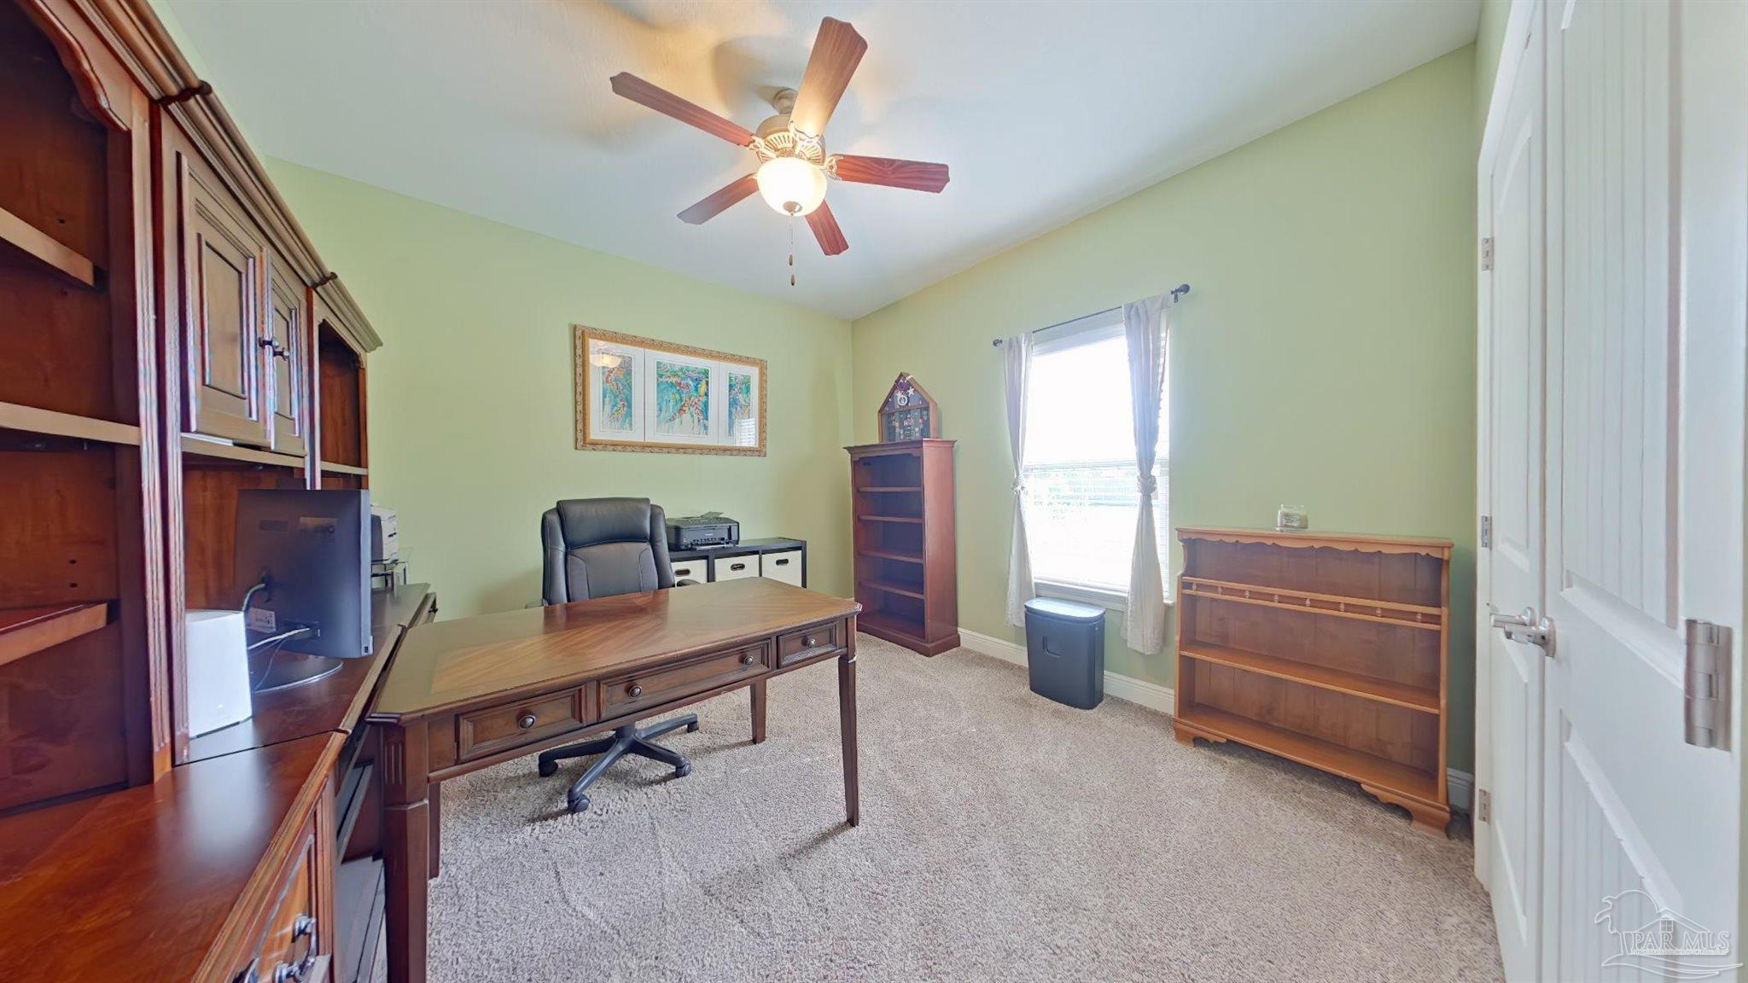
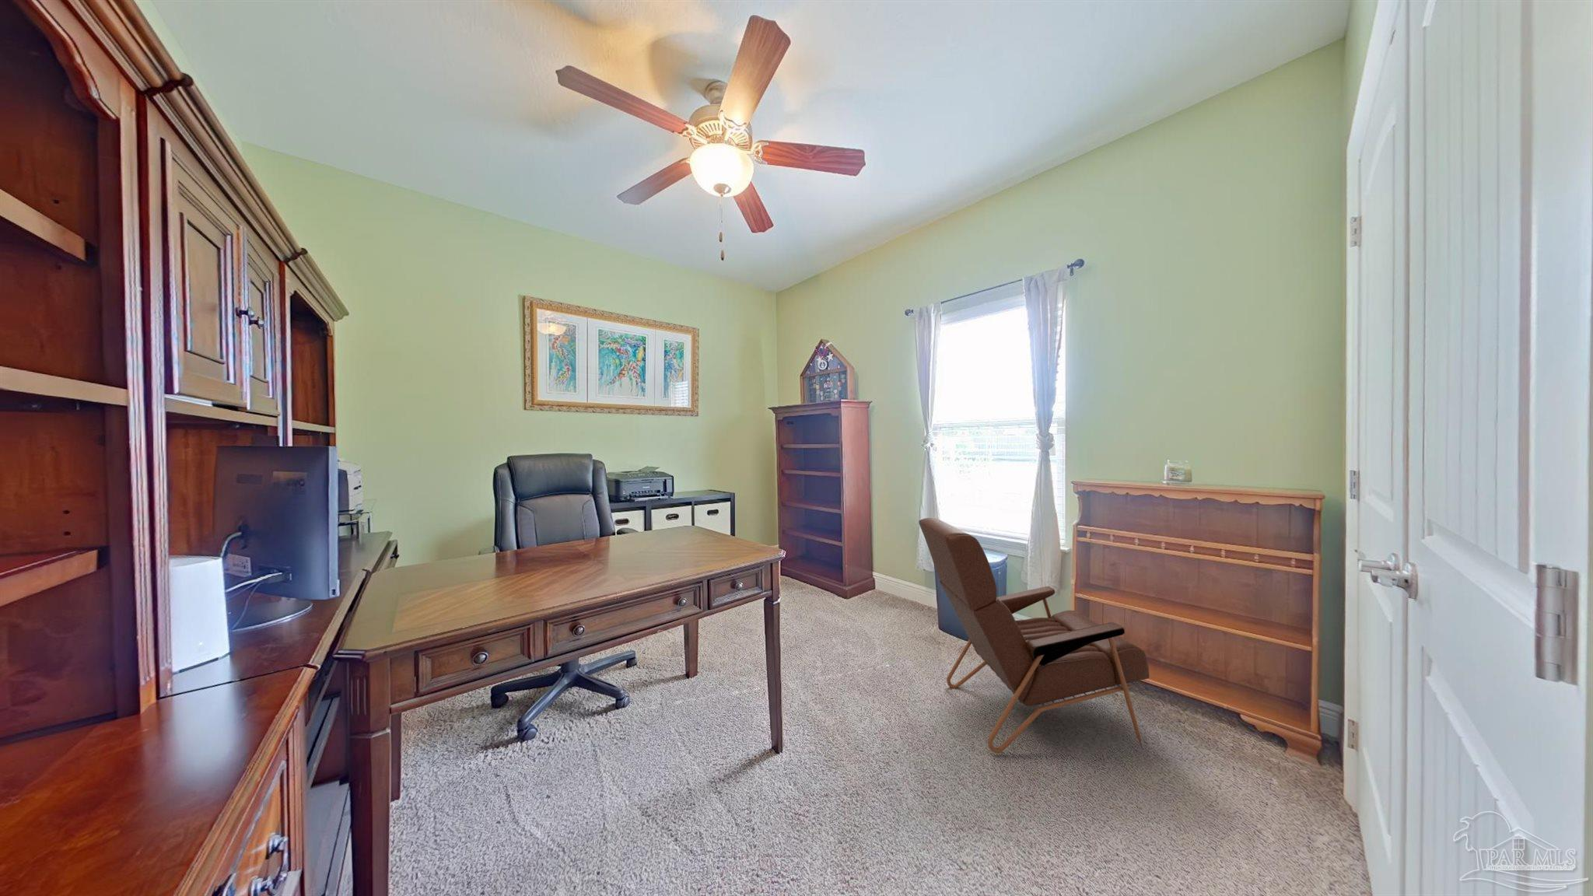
+ armchair (1022, 620)
